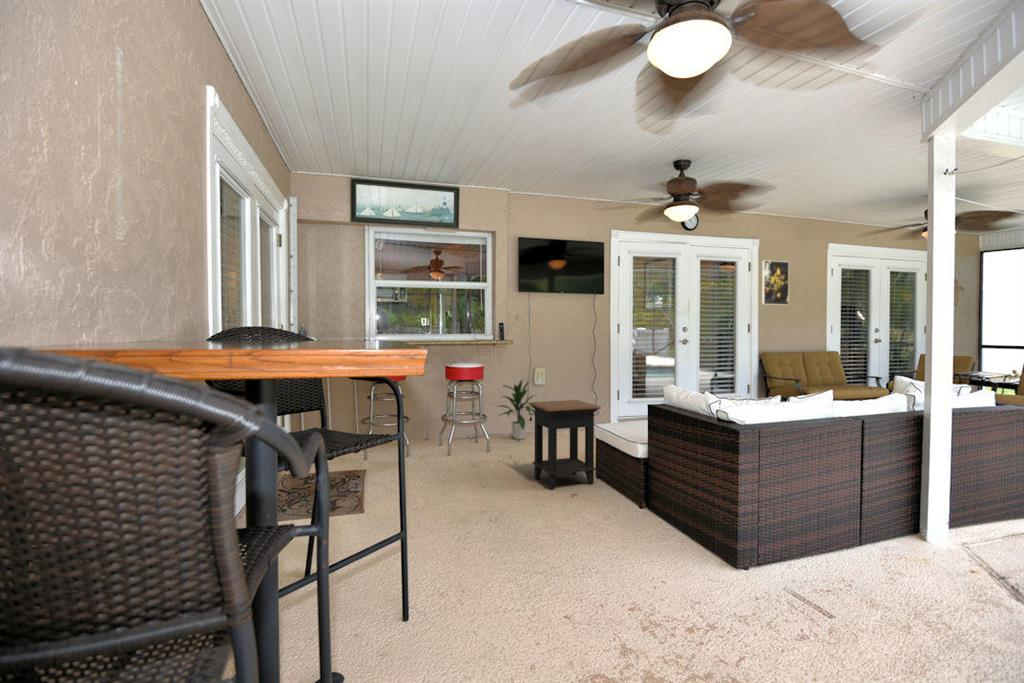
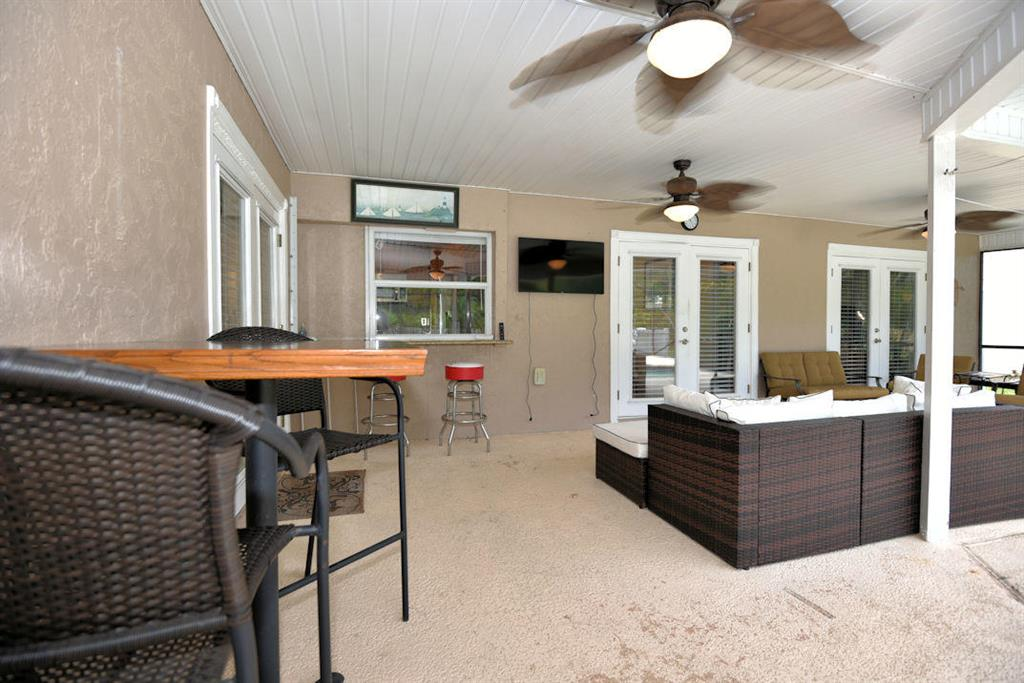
- side table (570, 442)
- indoor plant (518, 408)
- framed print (775, 282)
